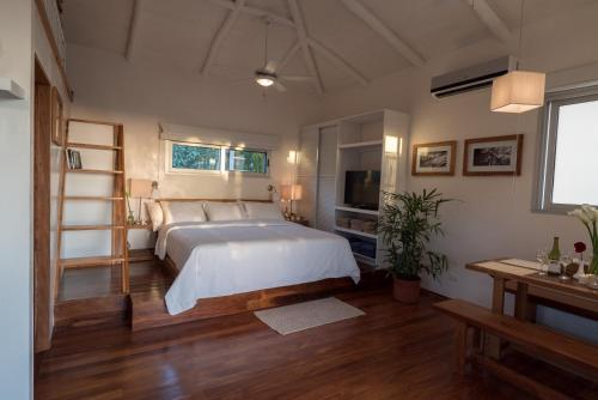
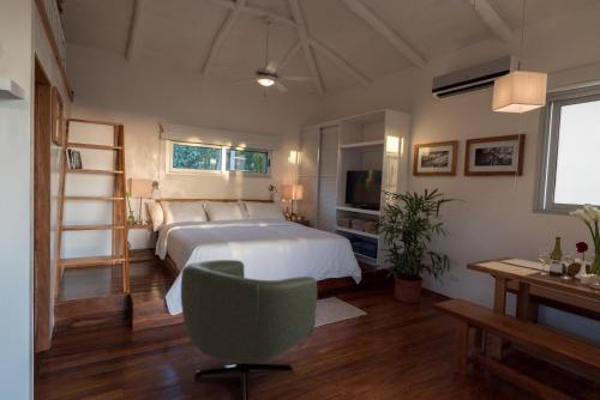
+ armchair (246, 317)
